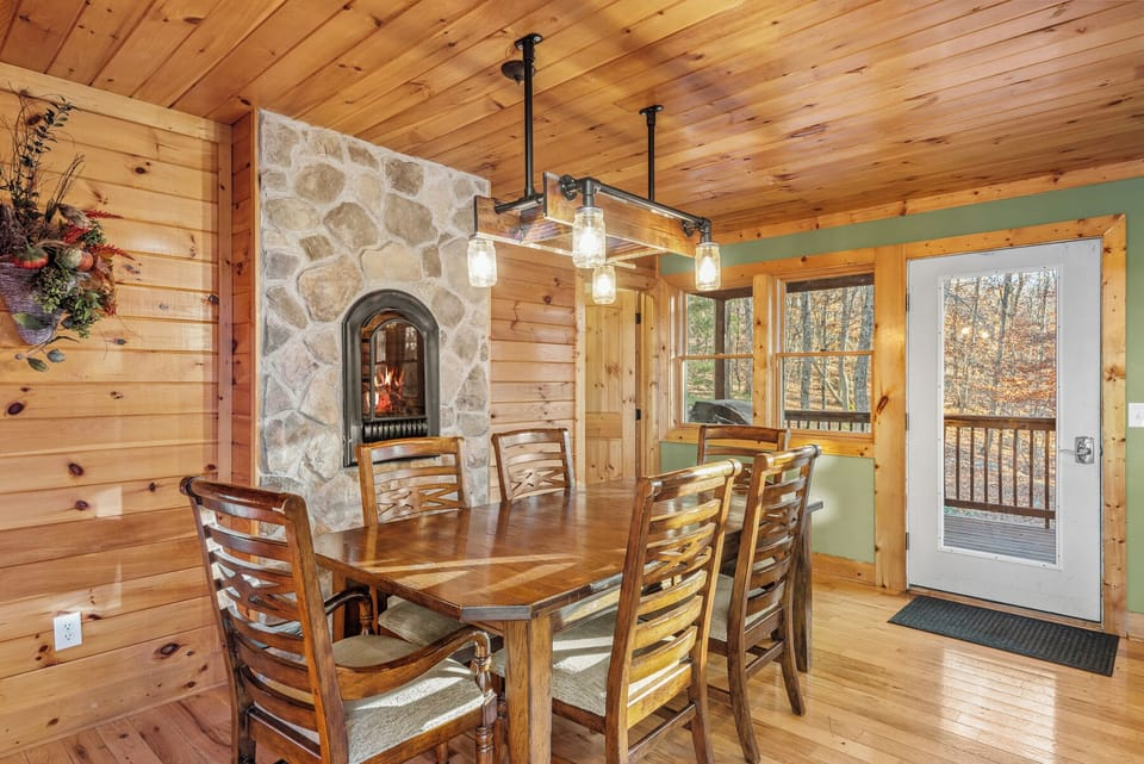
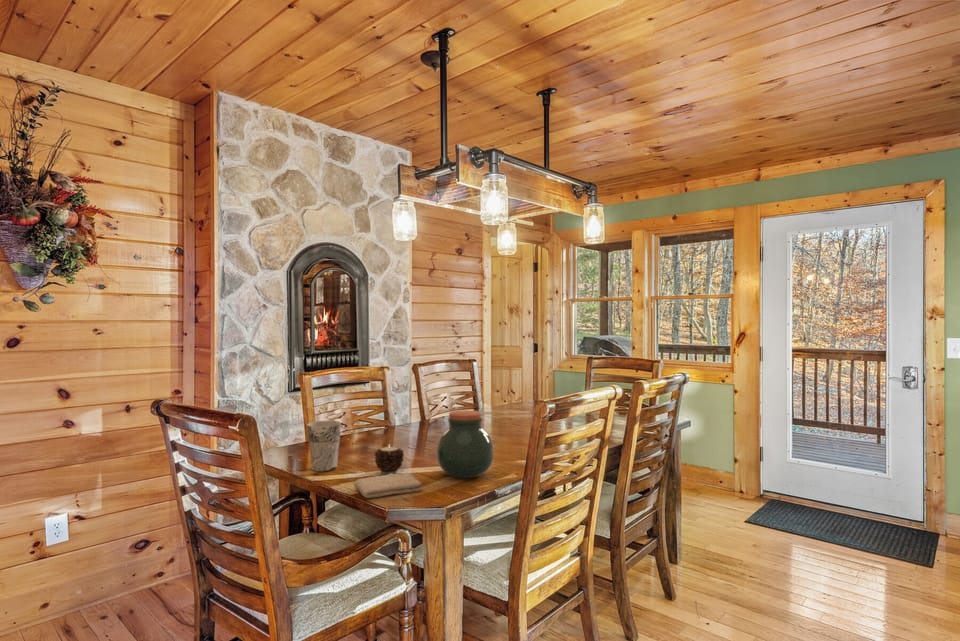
+ candle (389, 457)
+ washcloth (388, 484)
+ jar (465, 443)
+ cup (324, 445)
